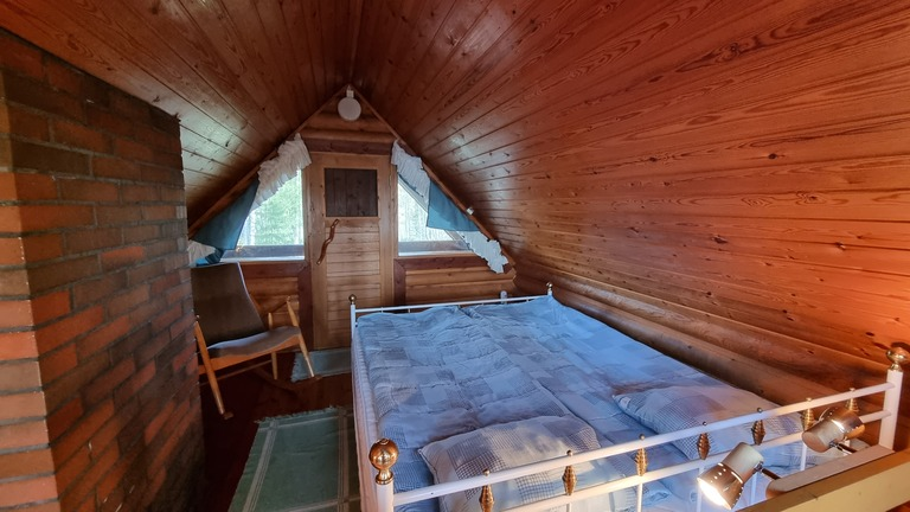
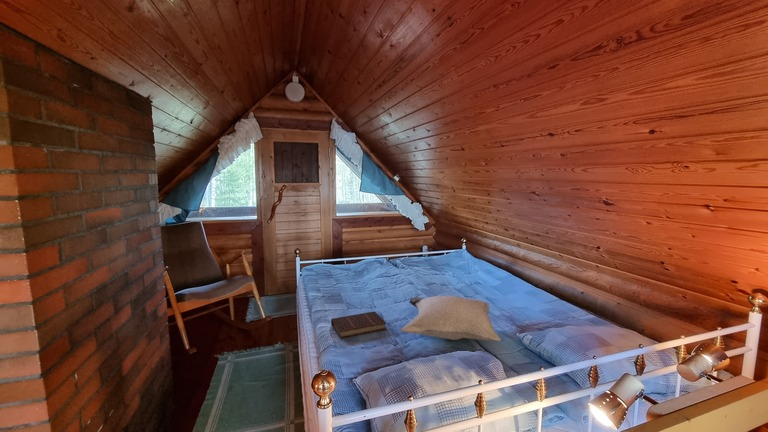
+ book (358, 323)
+ cushion (448, 316)
